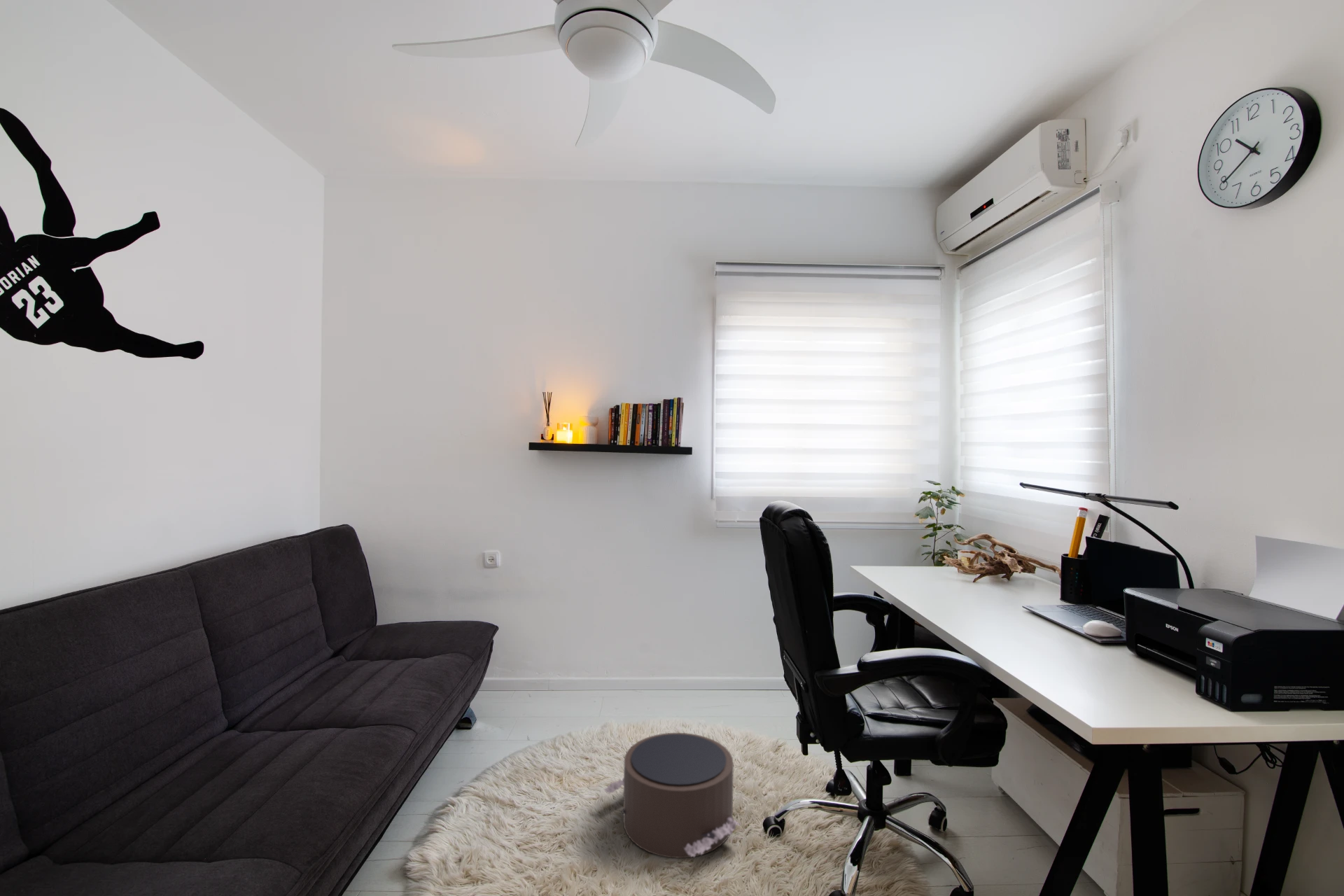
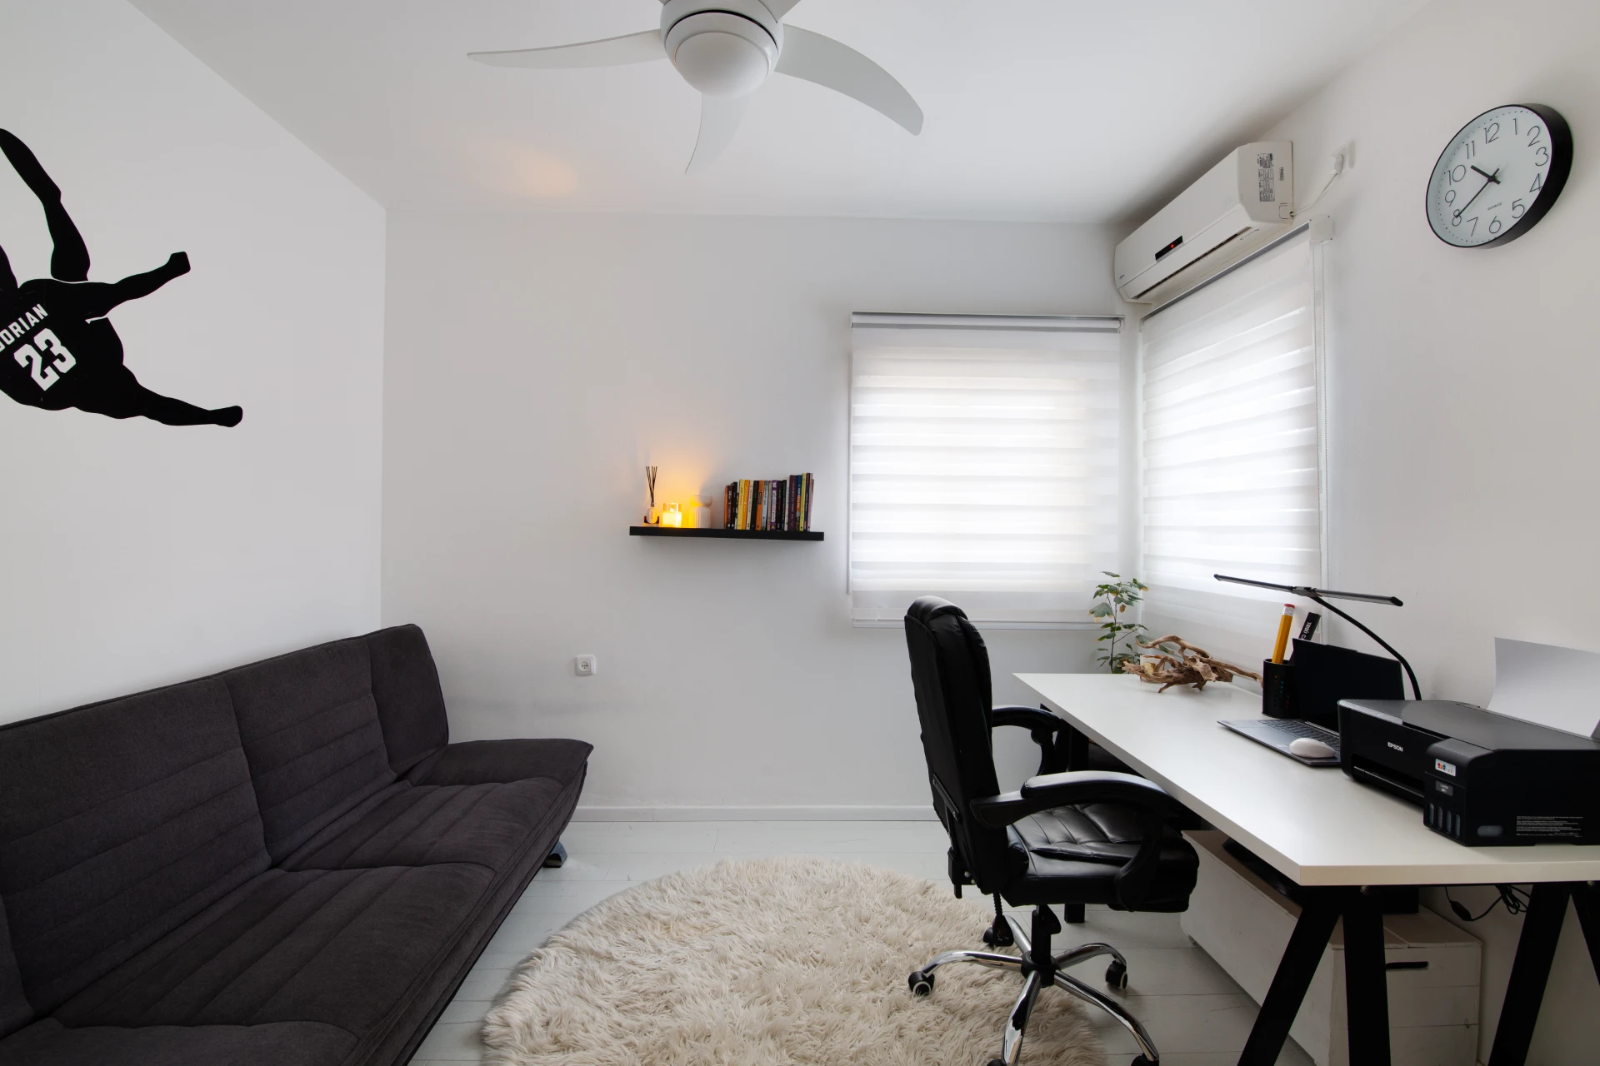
- pouf (671, 791)
